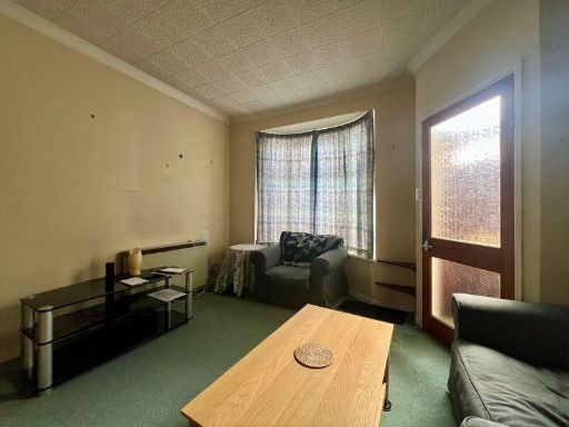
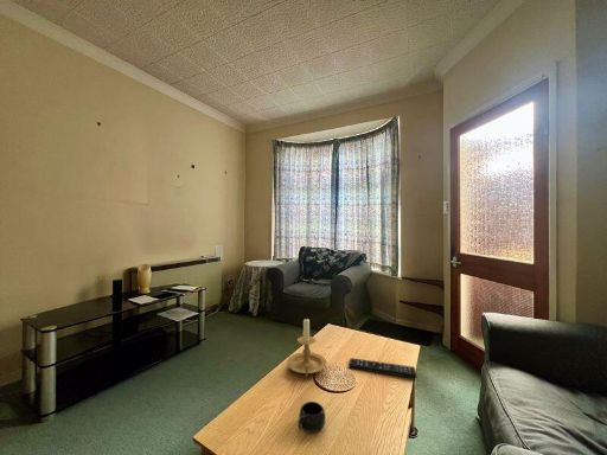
+ mug (309, 418)
+ remote control (381, 366)
+ candle holder (306, 341)
